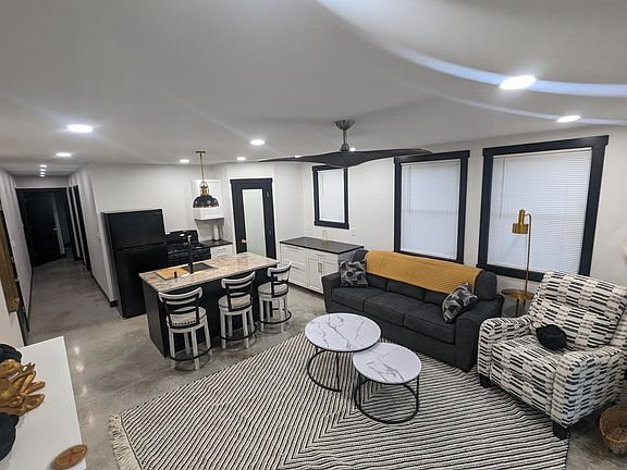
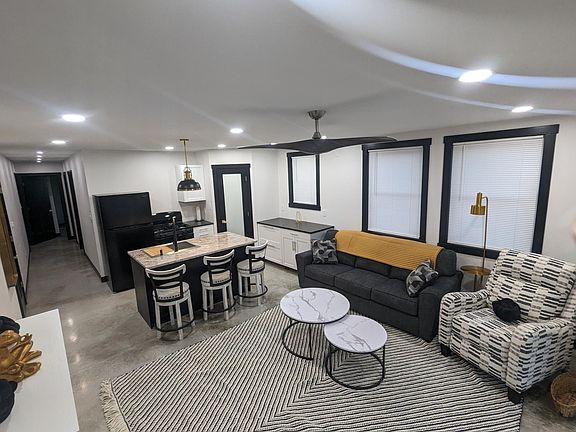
- coaster (71, 456)
